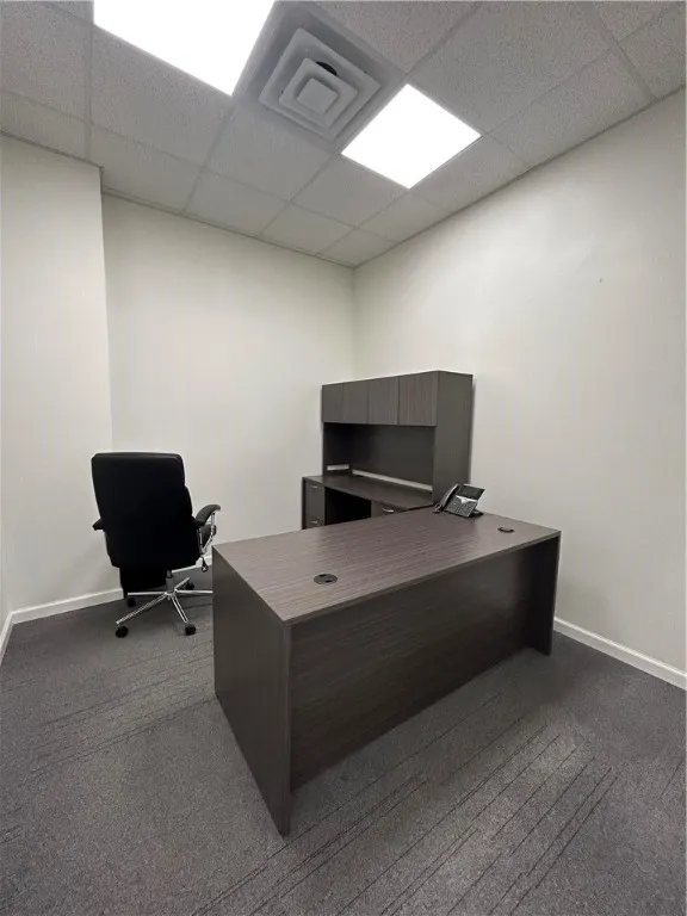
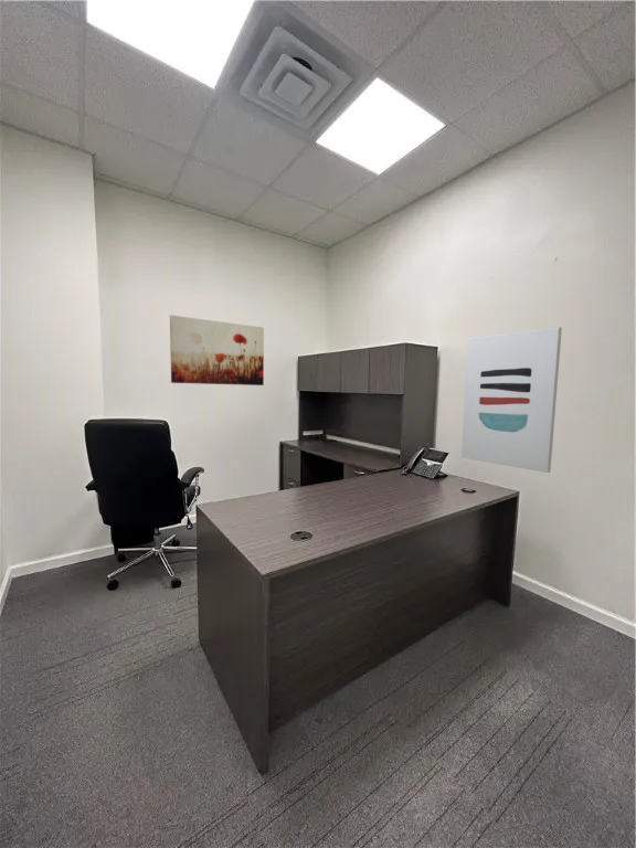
+ wall art (220, 353)
+ wall art (505, 400)
